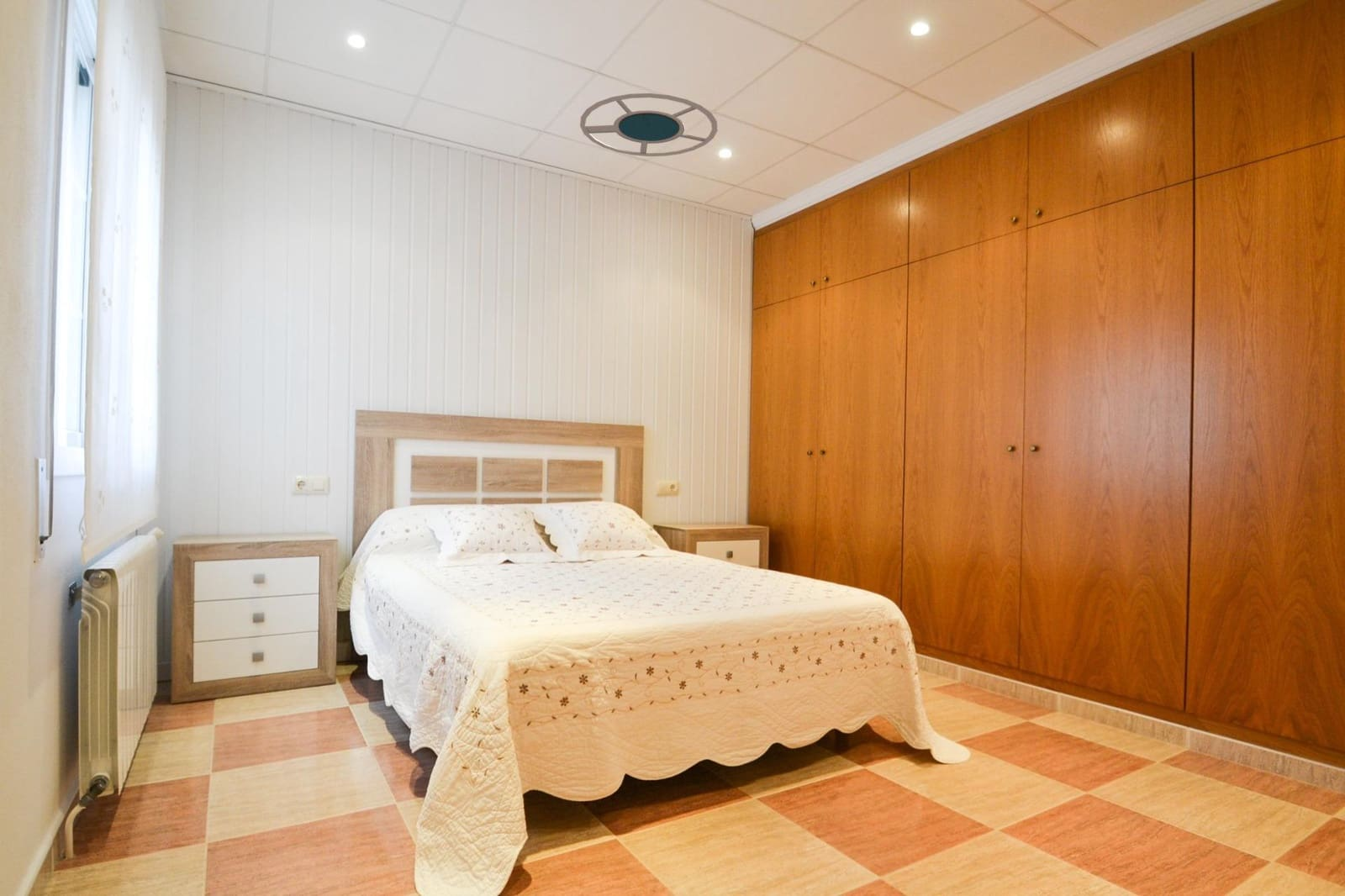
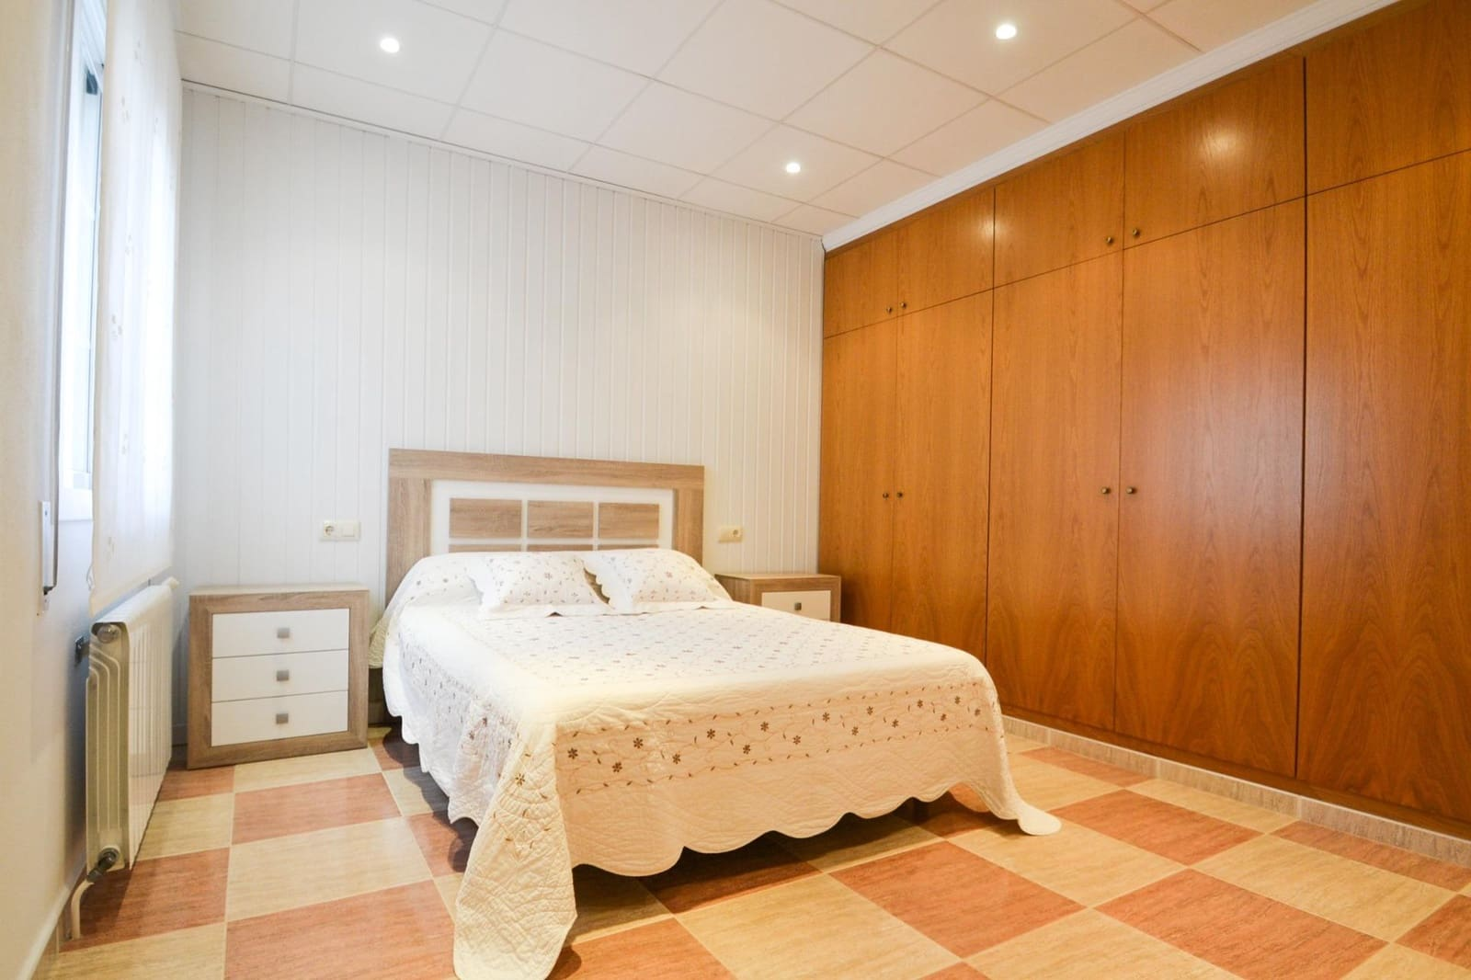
- ceiling lamp (649, 121)
